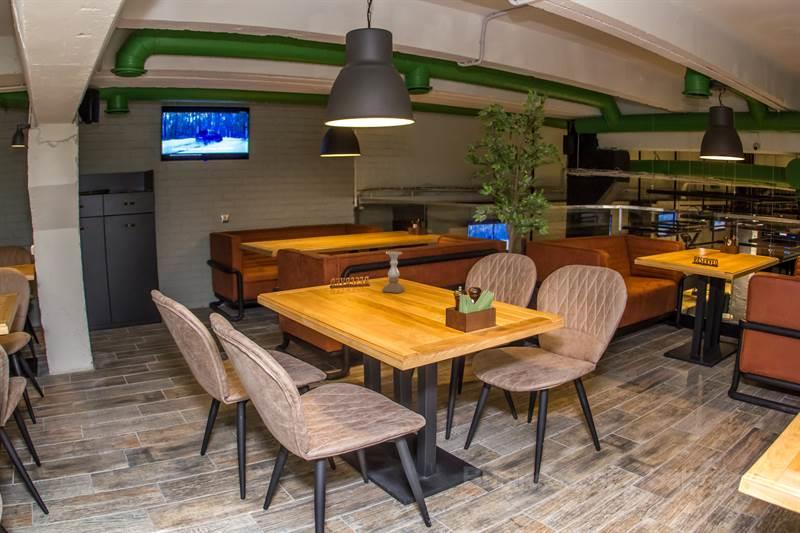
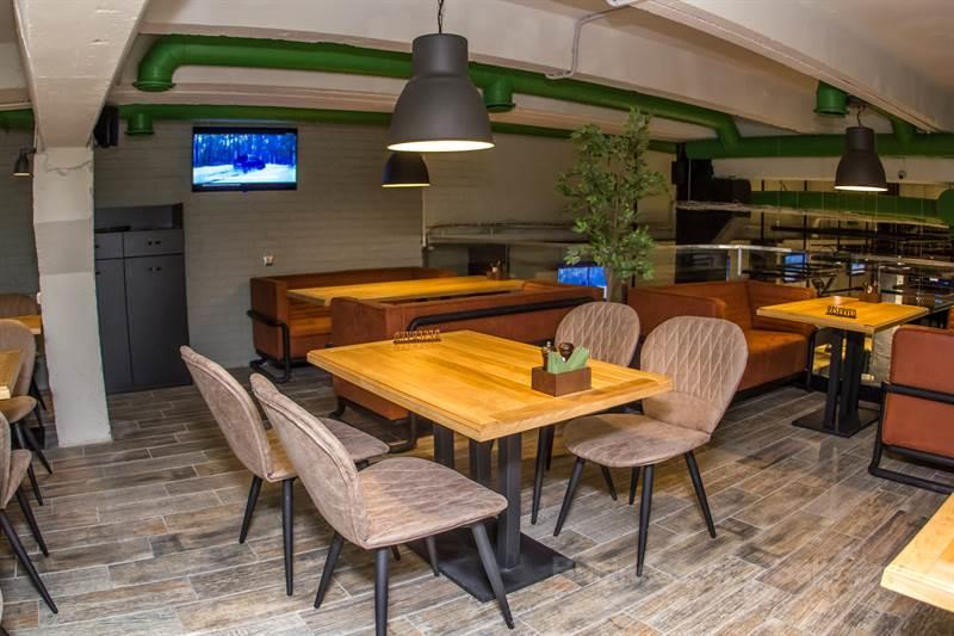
- candle holder (393, 271)
